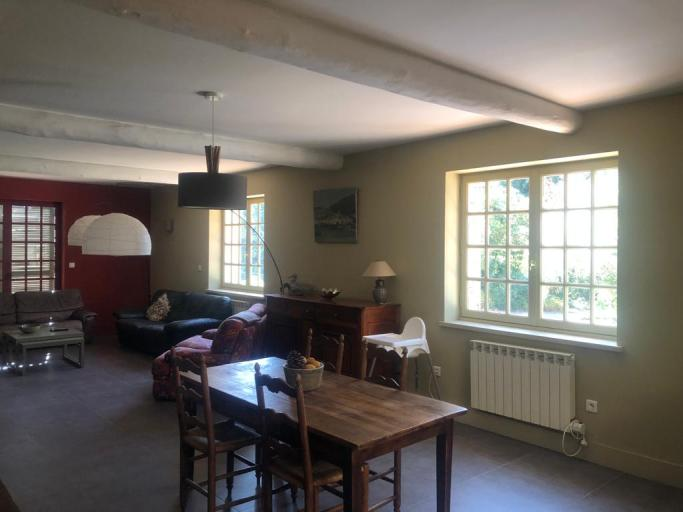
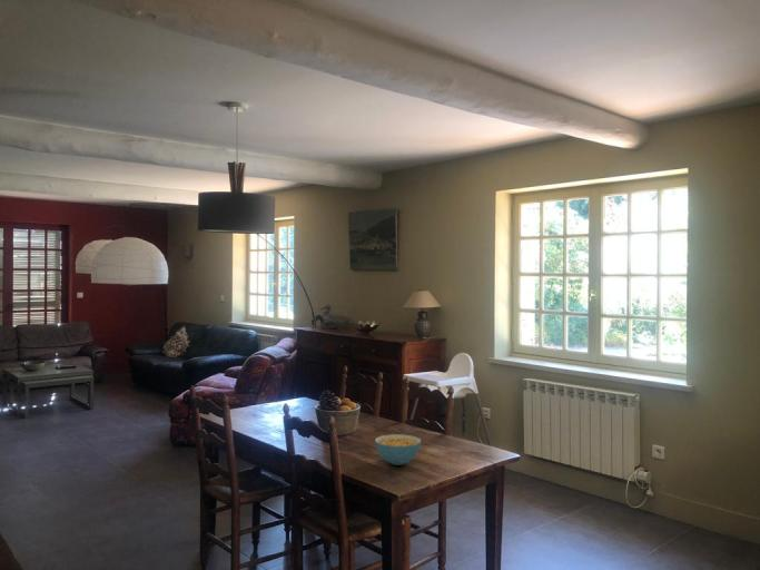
+ cereal bowl (397, 451)
